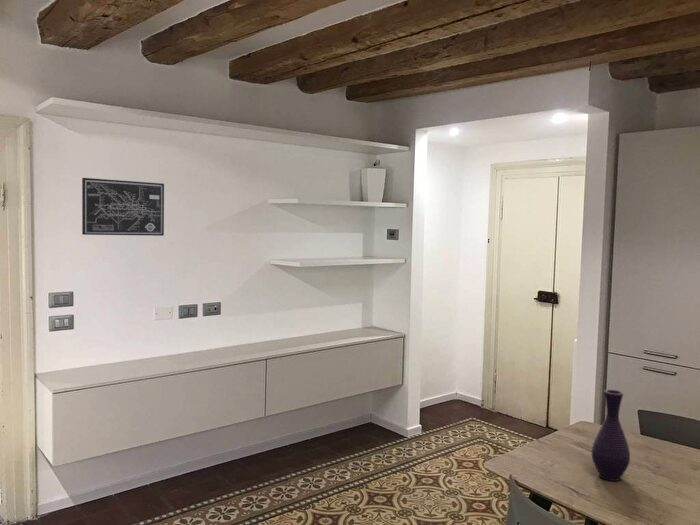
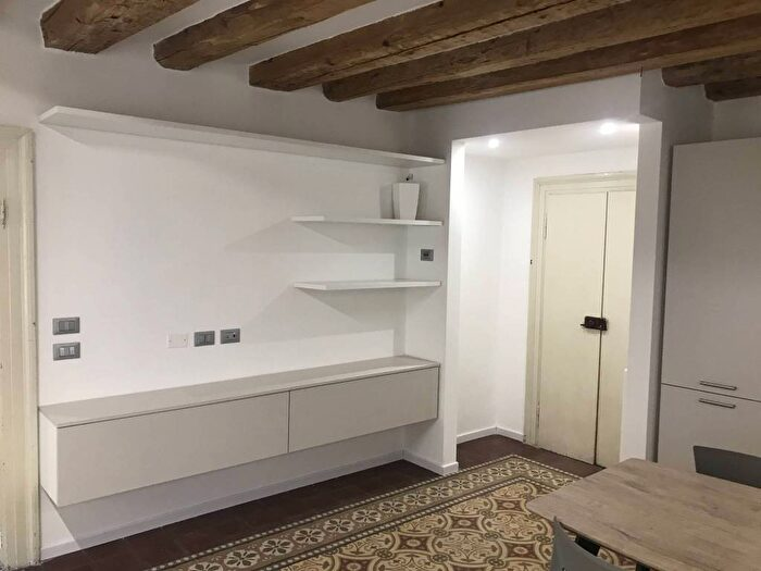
- vase (611, 434)
- wall art (124, 208)
